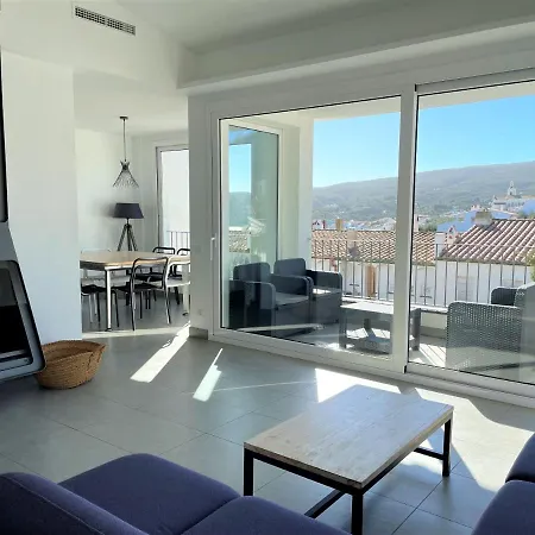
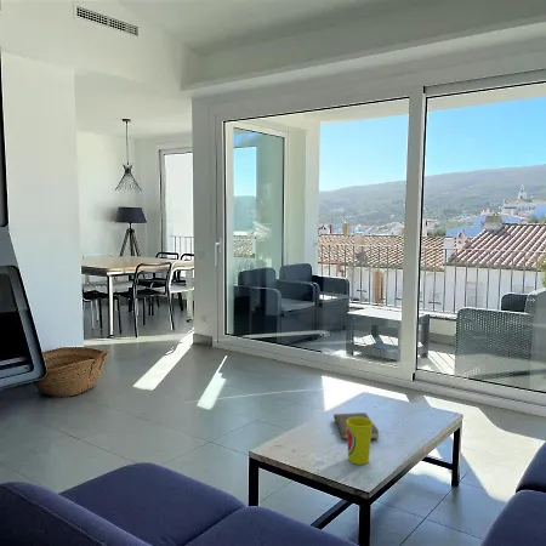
+ cup (358, 440)
+ book (346, 425)
